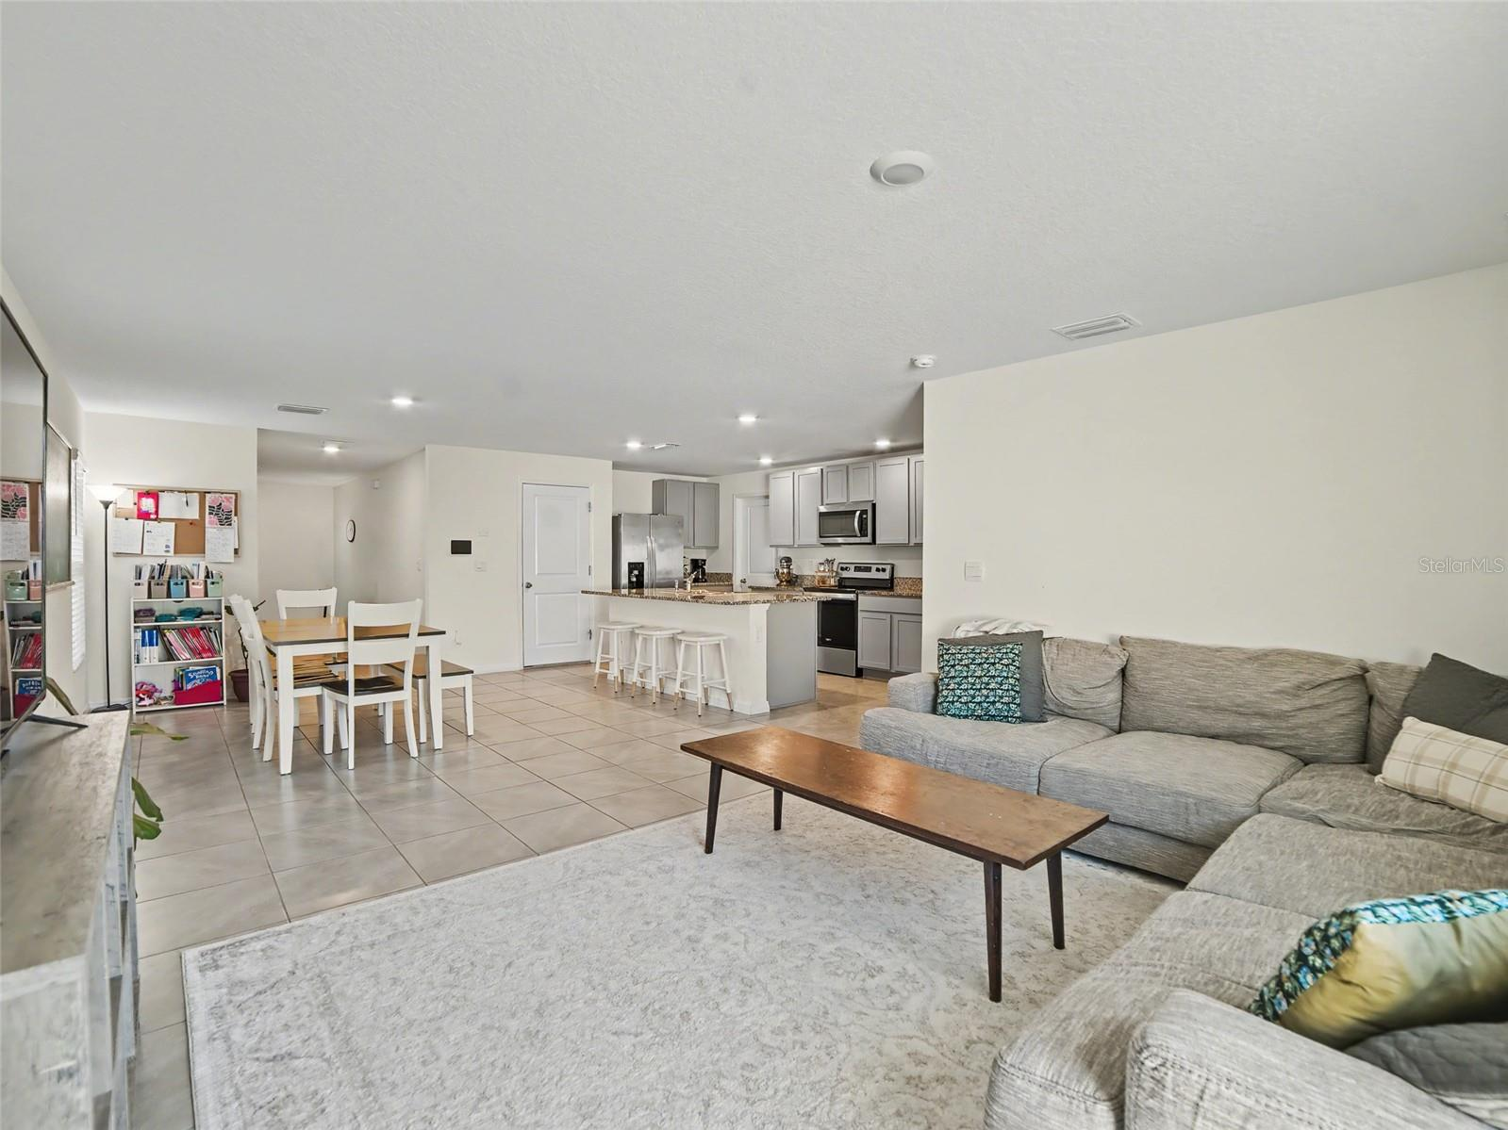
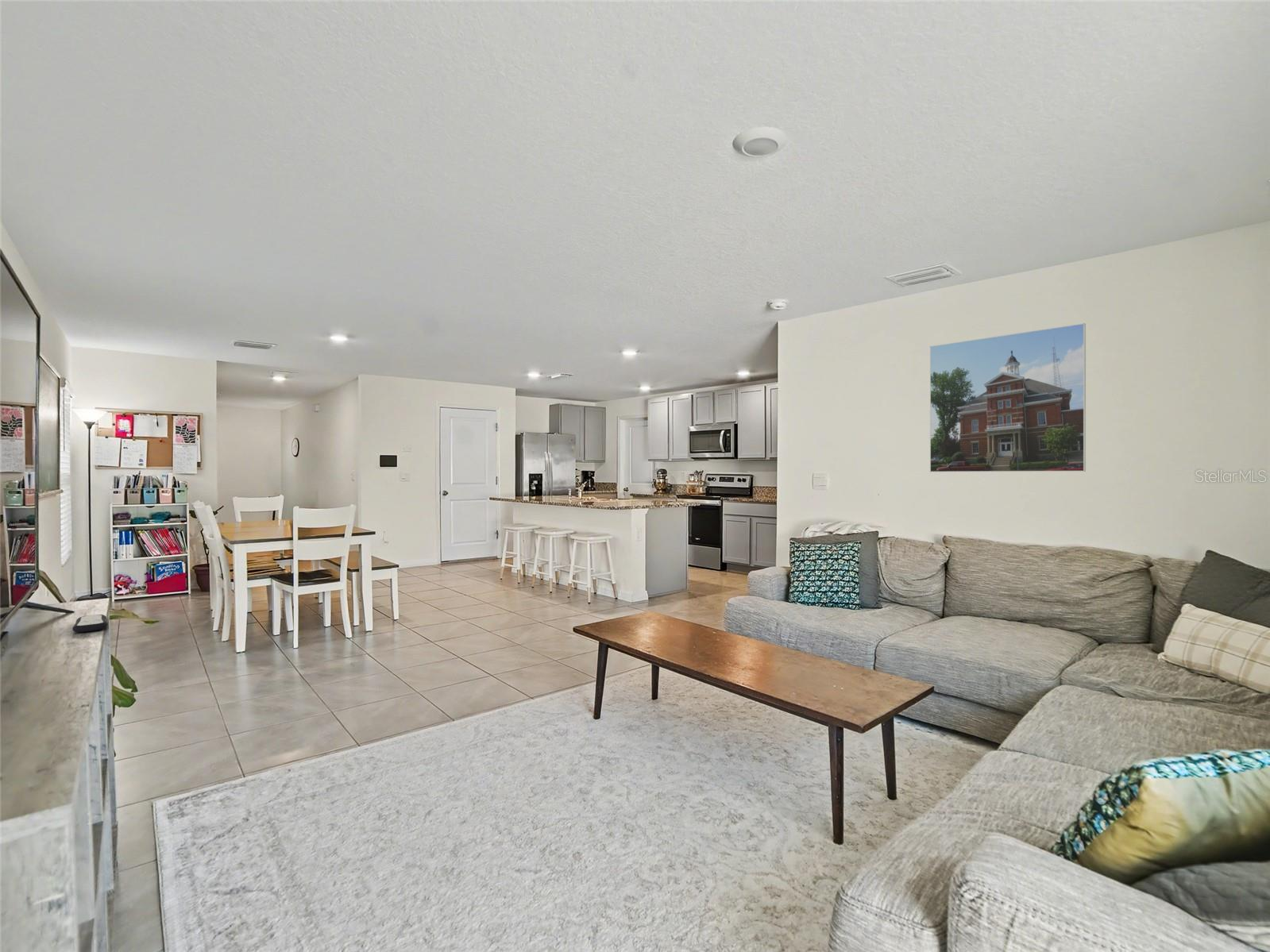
+ remote control (91, 622)
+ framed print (1002, 403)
